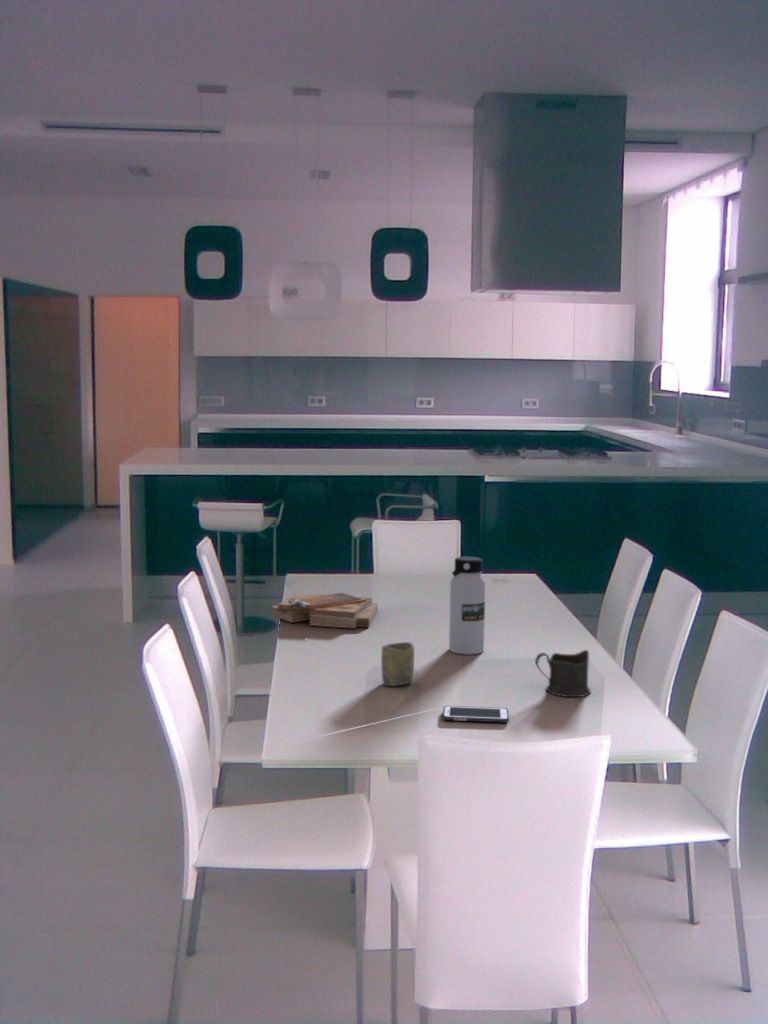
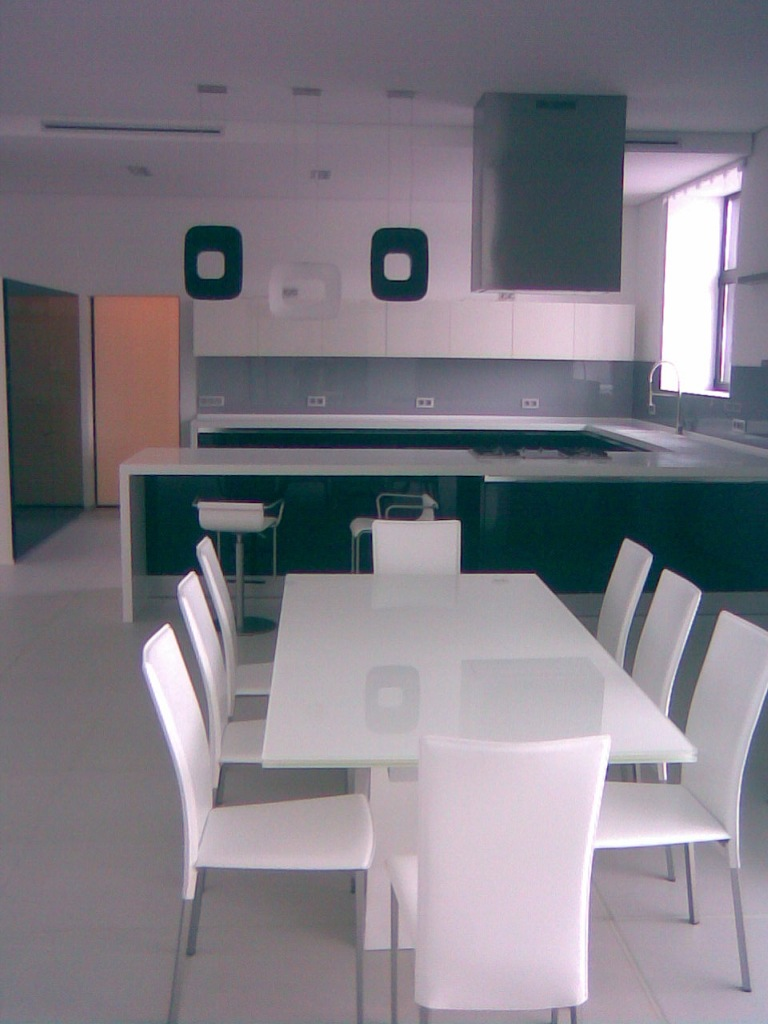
- cup (397, 664)
- clipboard (331, 606)
- water bottle (467, 604)
- cup (563, 670)
- cell phone (475, 714)
